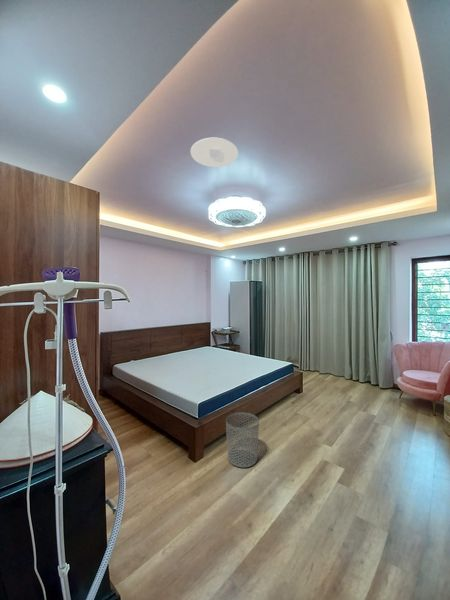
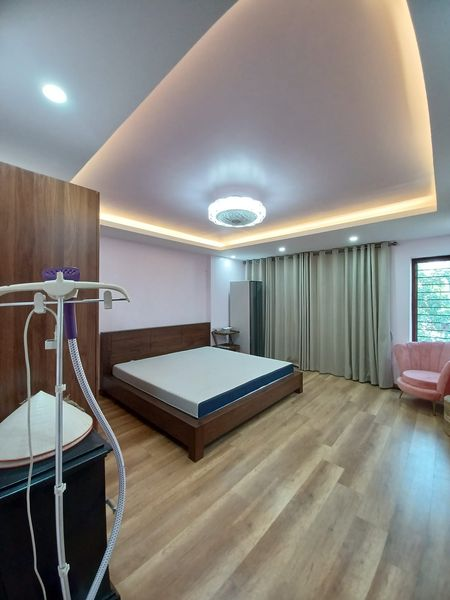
- recessed light (214, 151)
- waste bin (242, 438)
